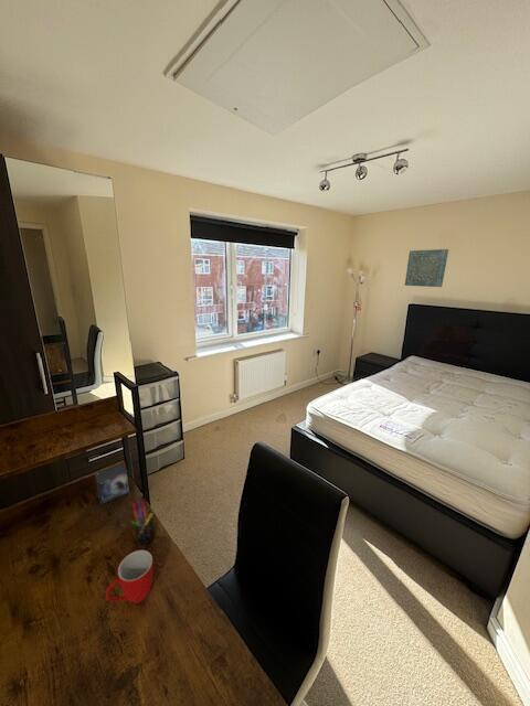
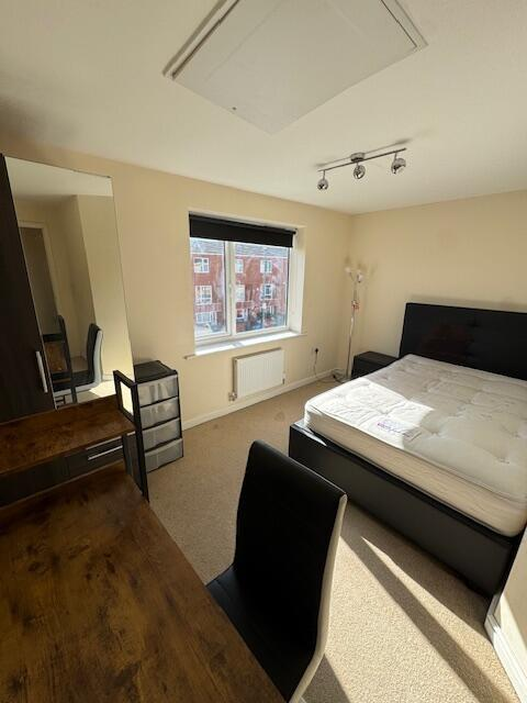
- wall art (425, 268)
- pen holder (140, 523)
- mug (130, 584)
- small box (112, 483)
